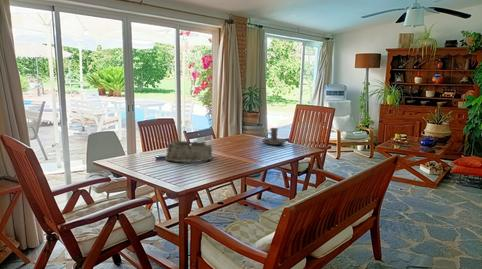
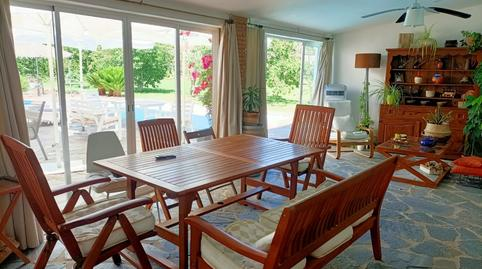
- candle holder (272, 136)
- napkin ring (188, 150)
